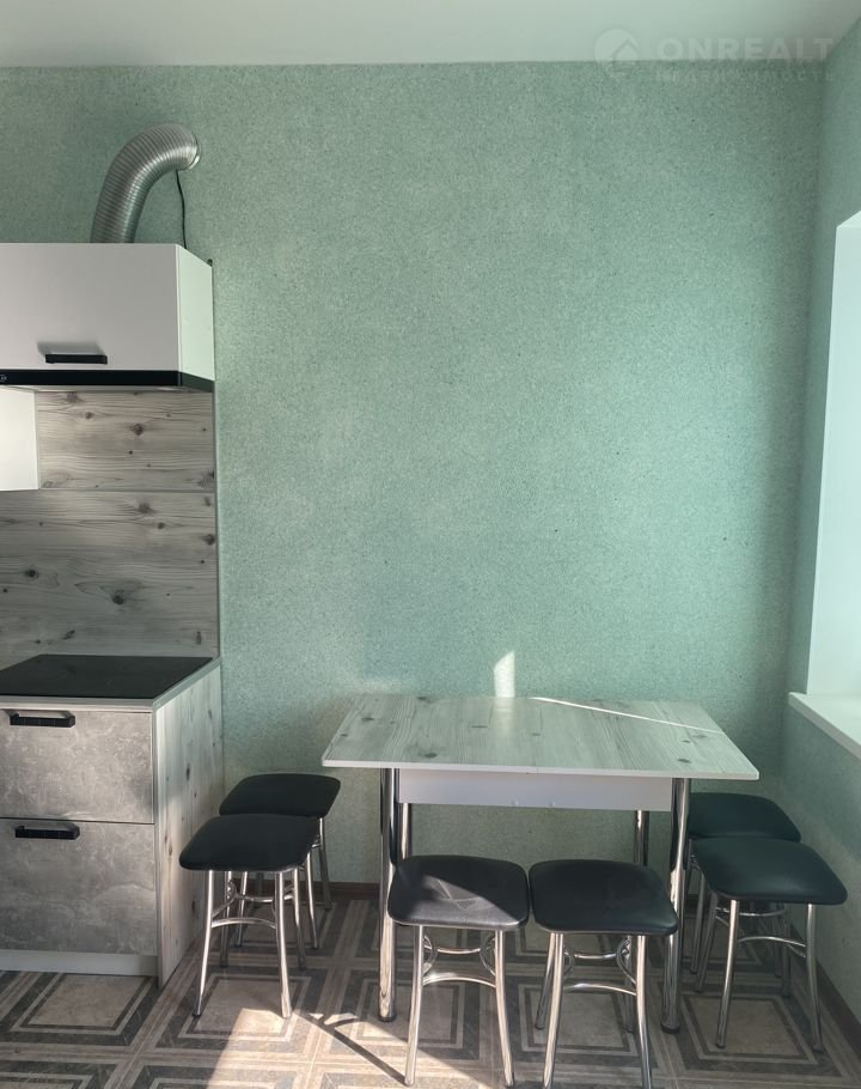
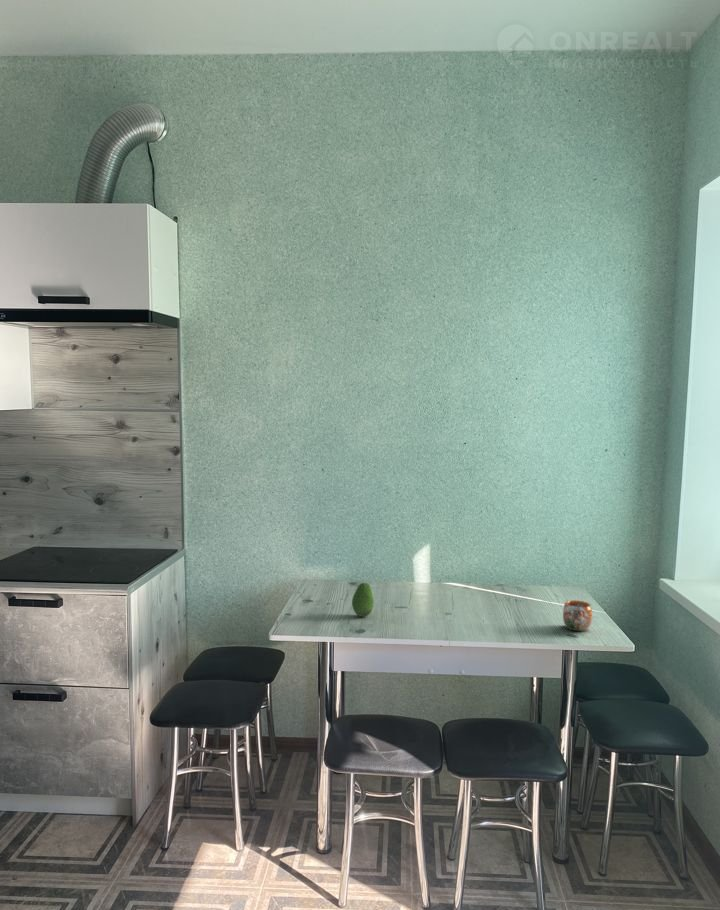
+ mug (578, 616)
+ fruit (362, 599)
